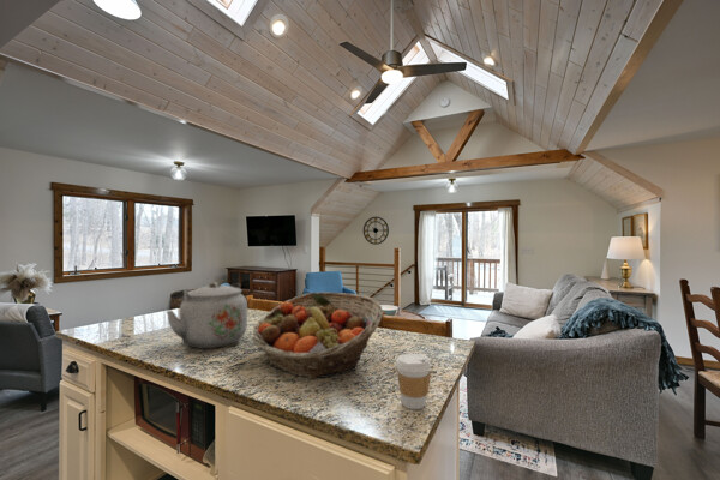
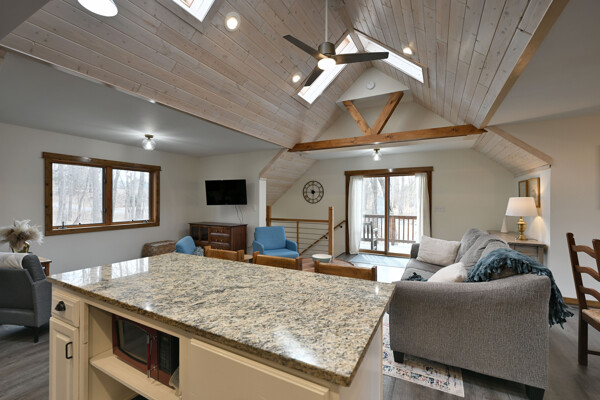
- fruit basket (317, 329)
- coffee cup (413, 379)
- kettle (206, 312)
